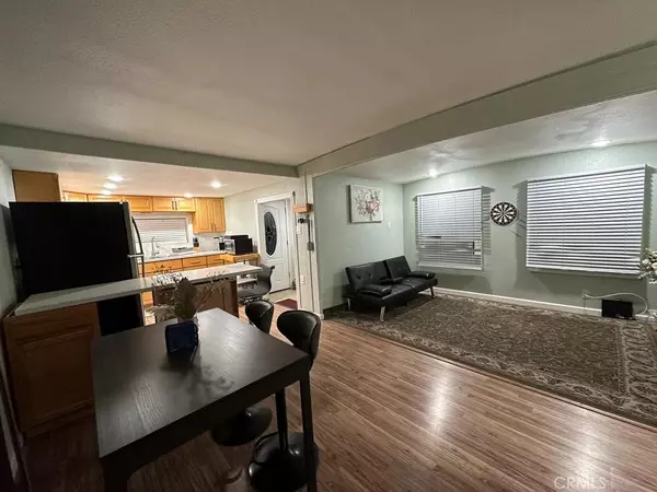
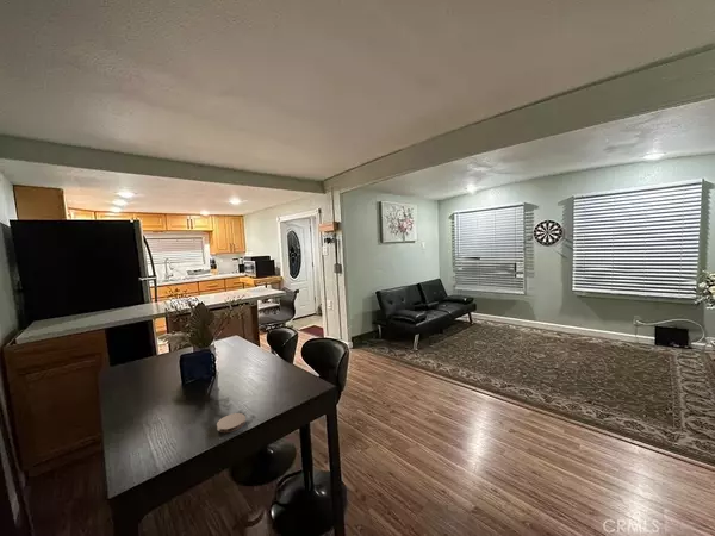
+ coaster (231, 422)
